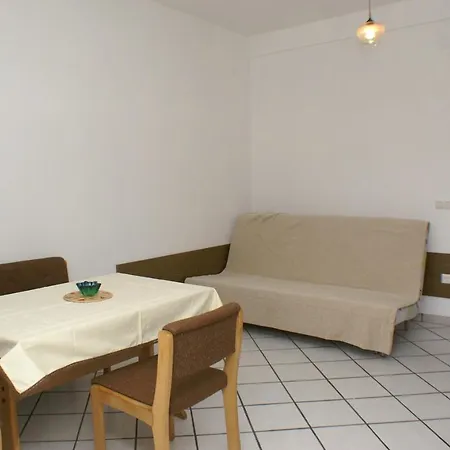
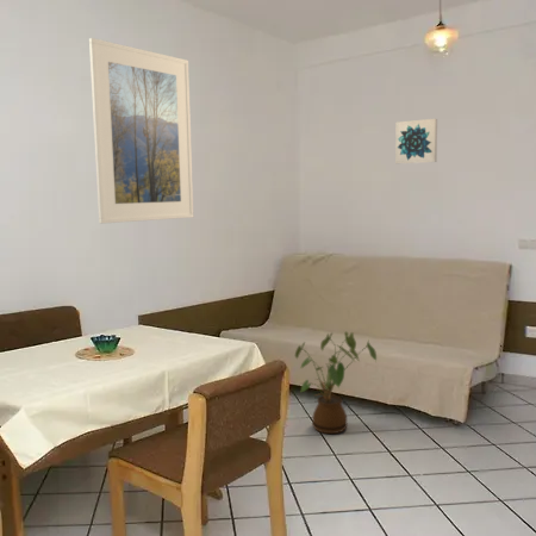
+ wall art (416, 142)
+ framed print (147, 136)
+ house plant (334, 384)
